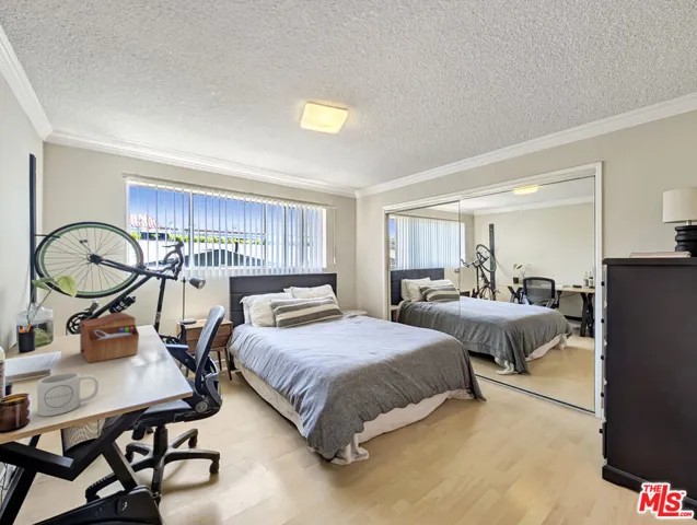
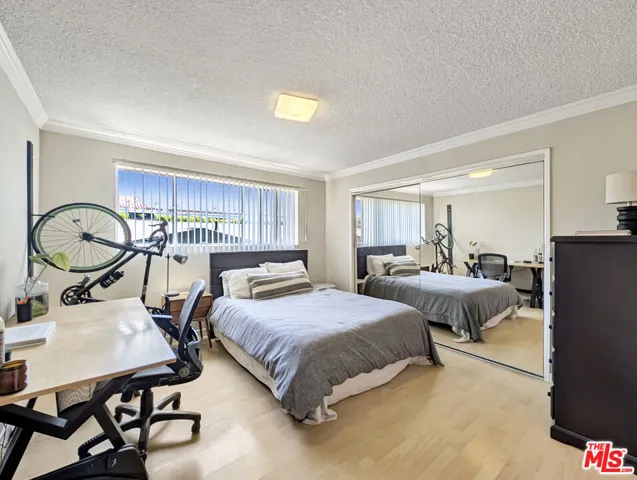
- sewing box (107, 336)
- mug (69, 390)
